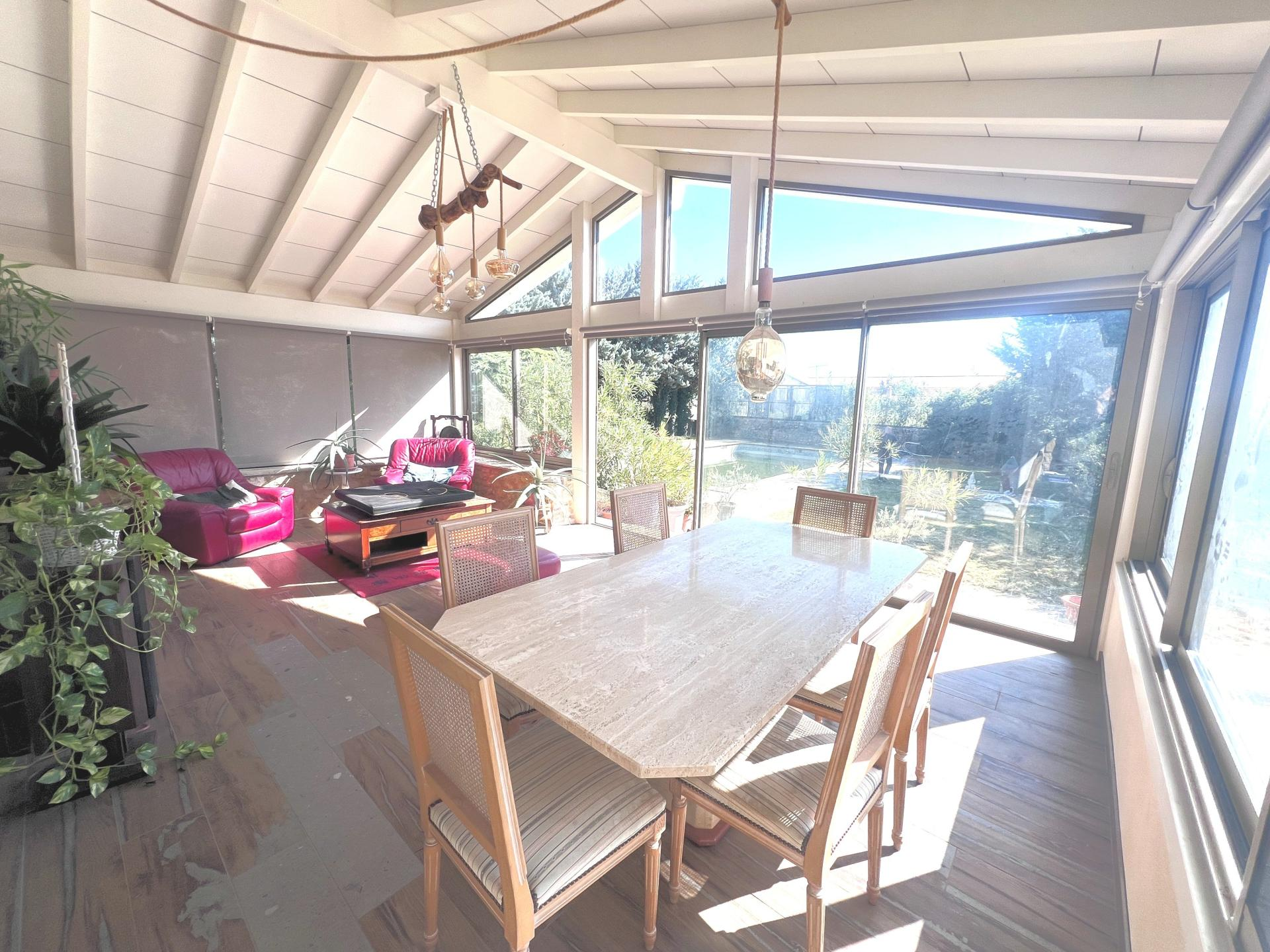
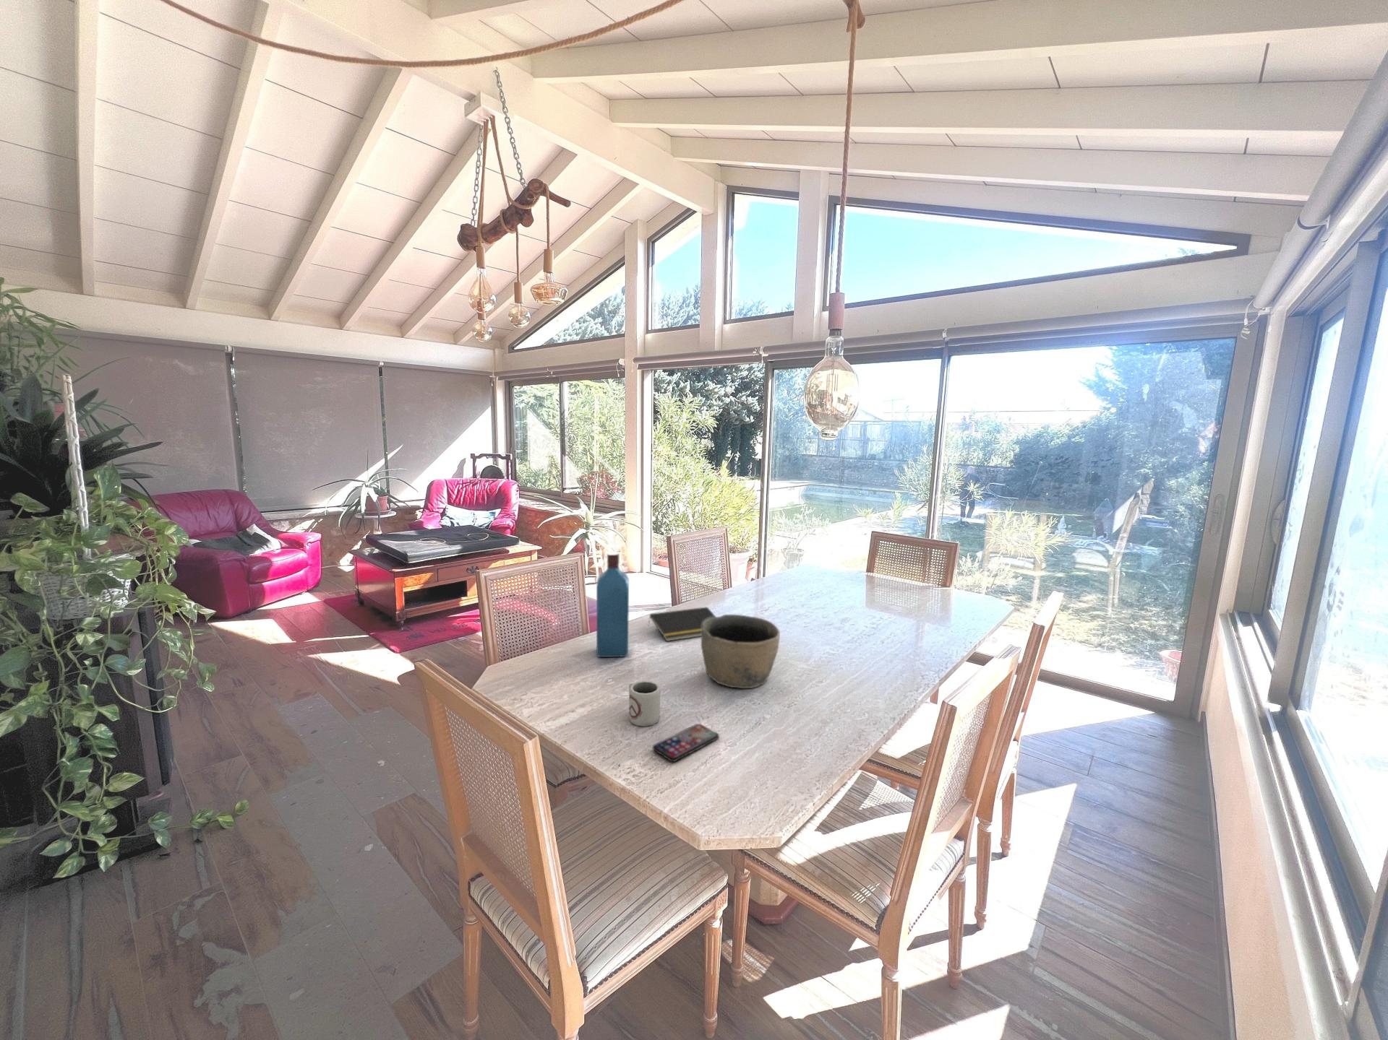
+ smartphone (686, 741)
+ liquor (612, 603)
+ cup (642, 700)
+ notepad (687, 623)
+ bowl (740, 651)
